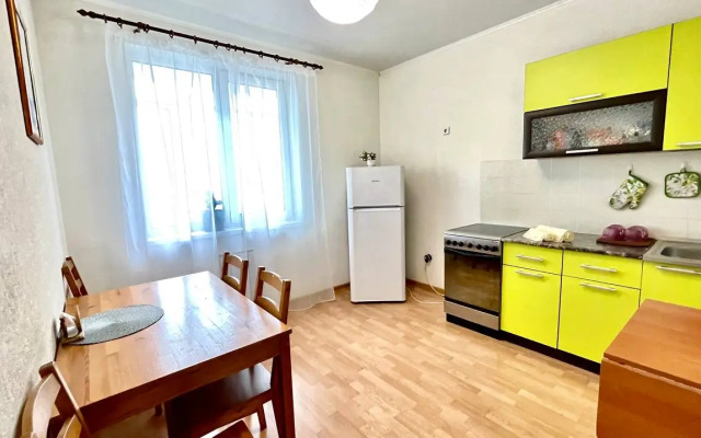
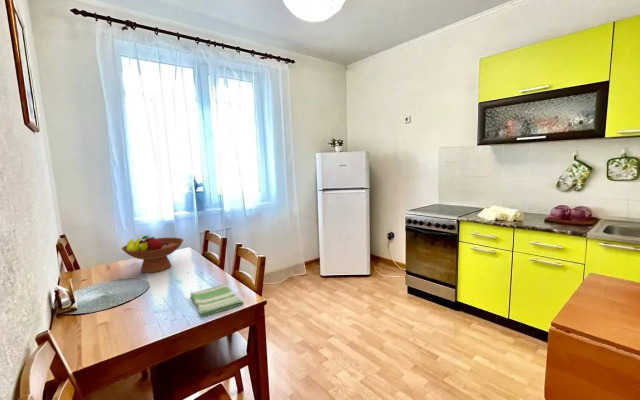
+ fruit bowl (154, 251)
+ dish towel (215, 298)
